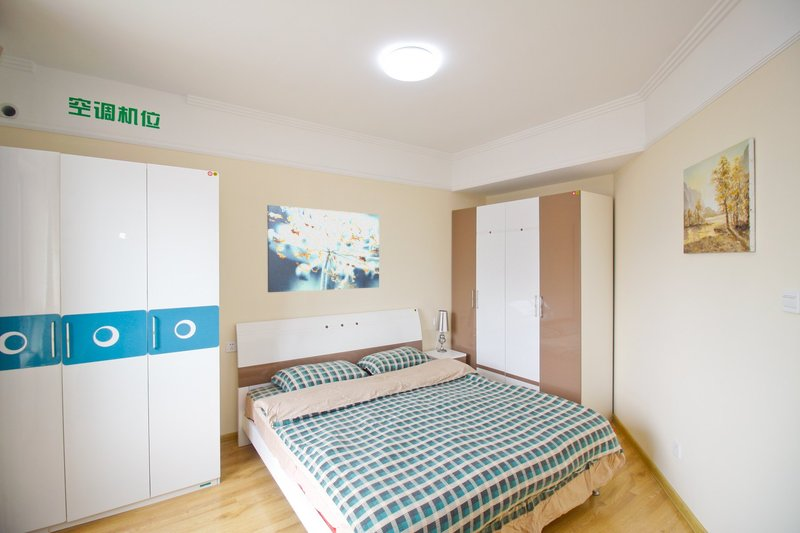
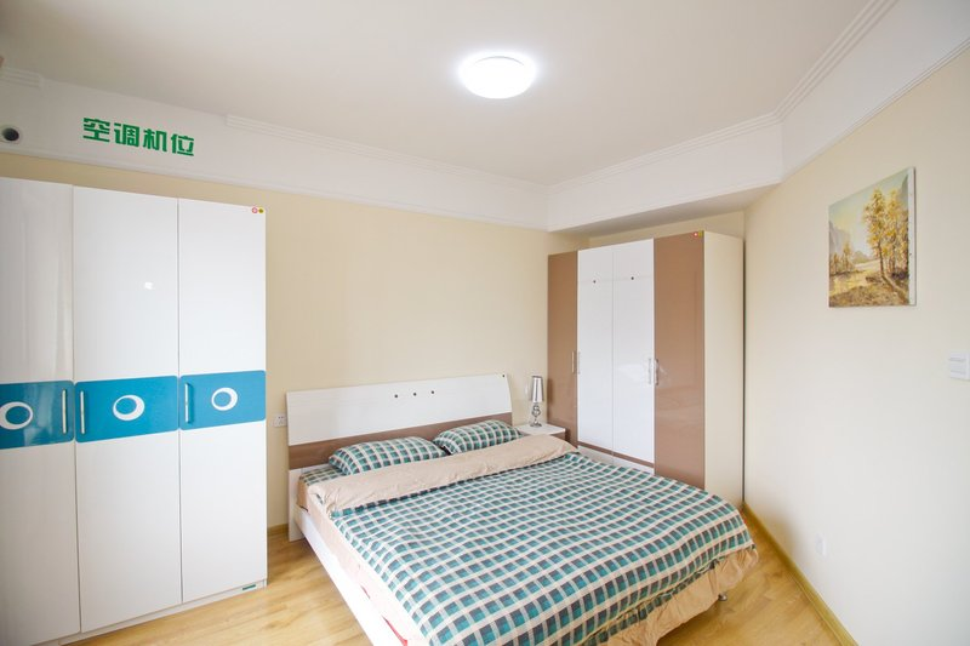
- wall art (328, 250)
